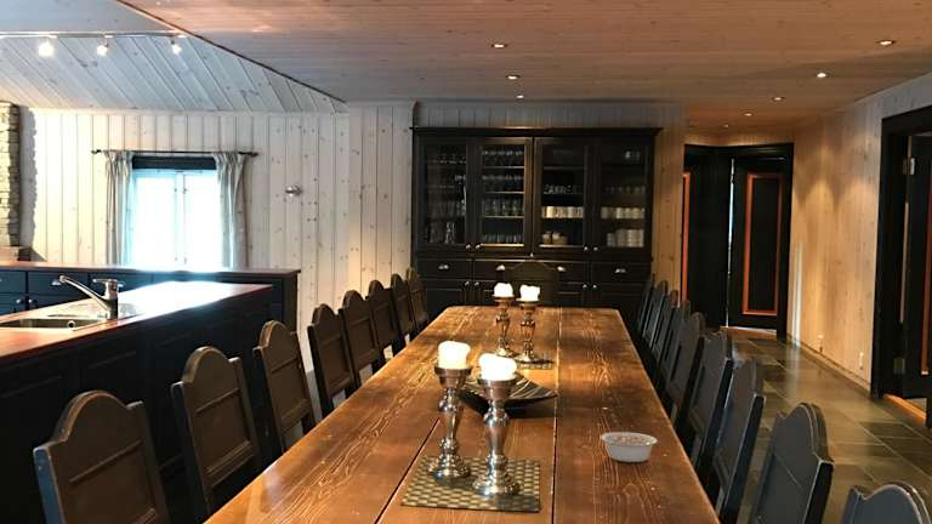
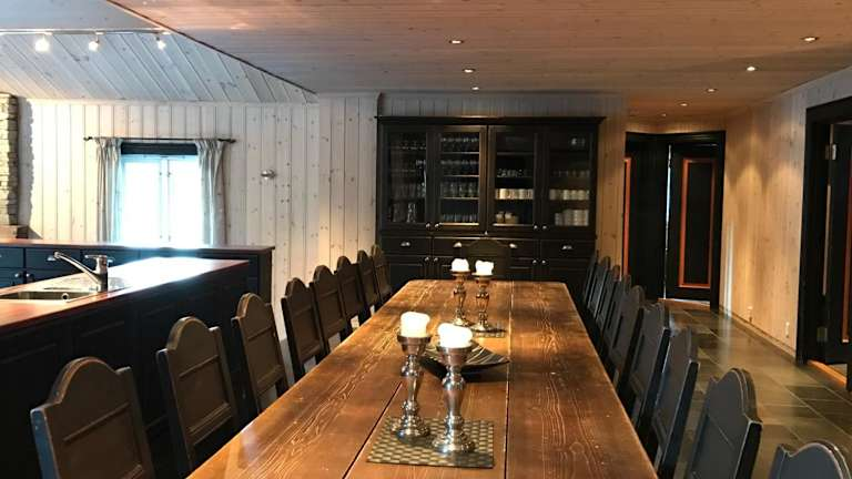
- legume (630, 445)
